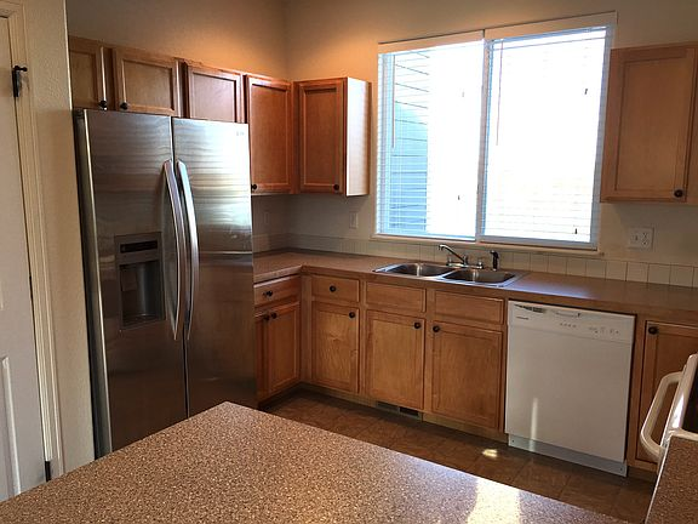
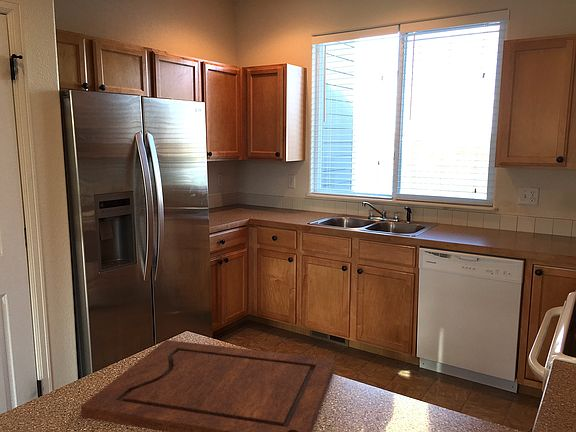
+ cutting board (220, 385)
